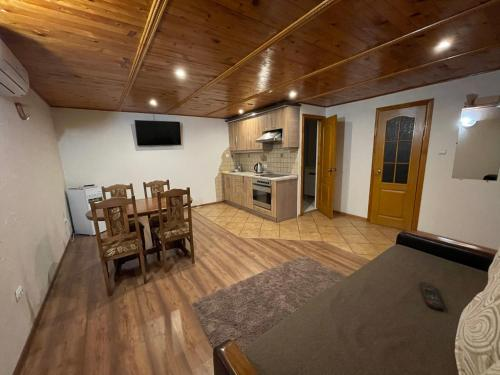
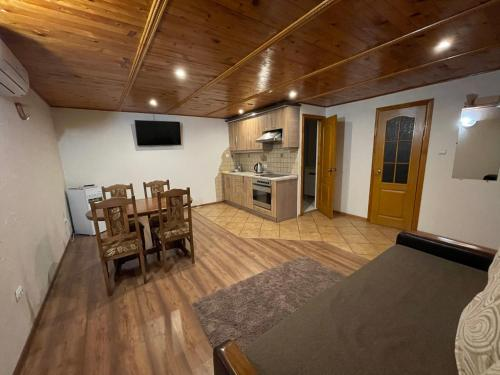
- remote control (430, 294)
